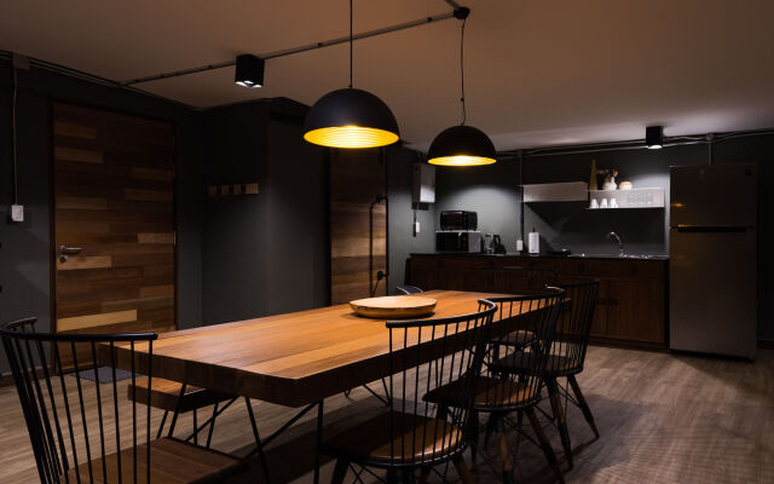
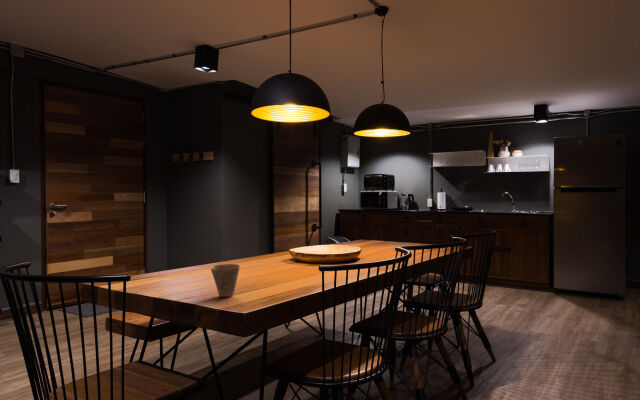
+ cup (225, 280)
